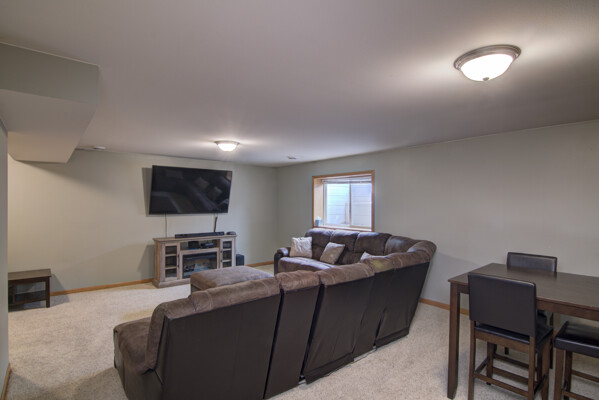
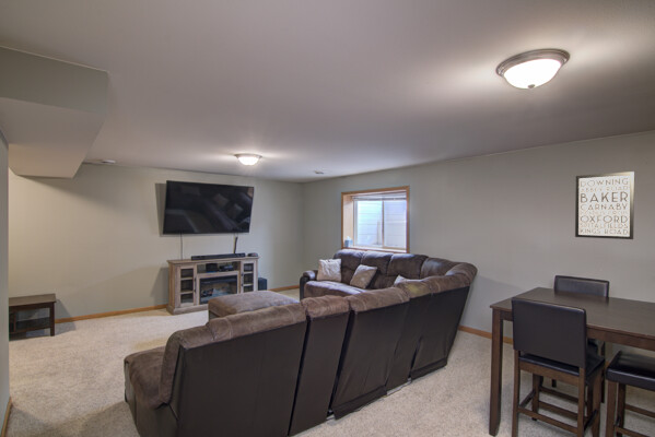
+ wall art (603, 205)
